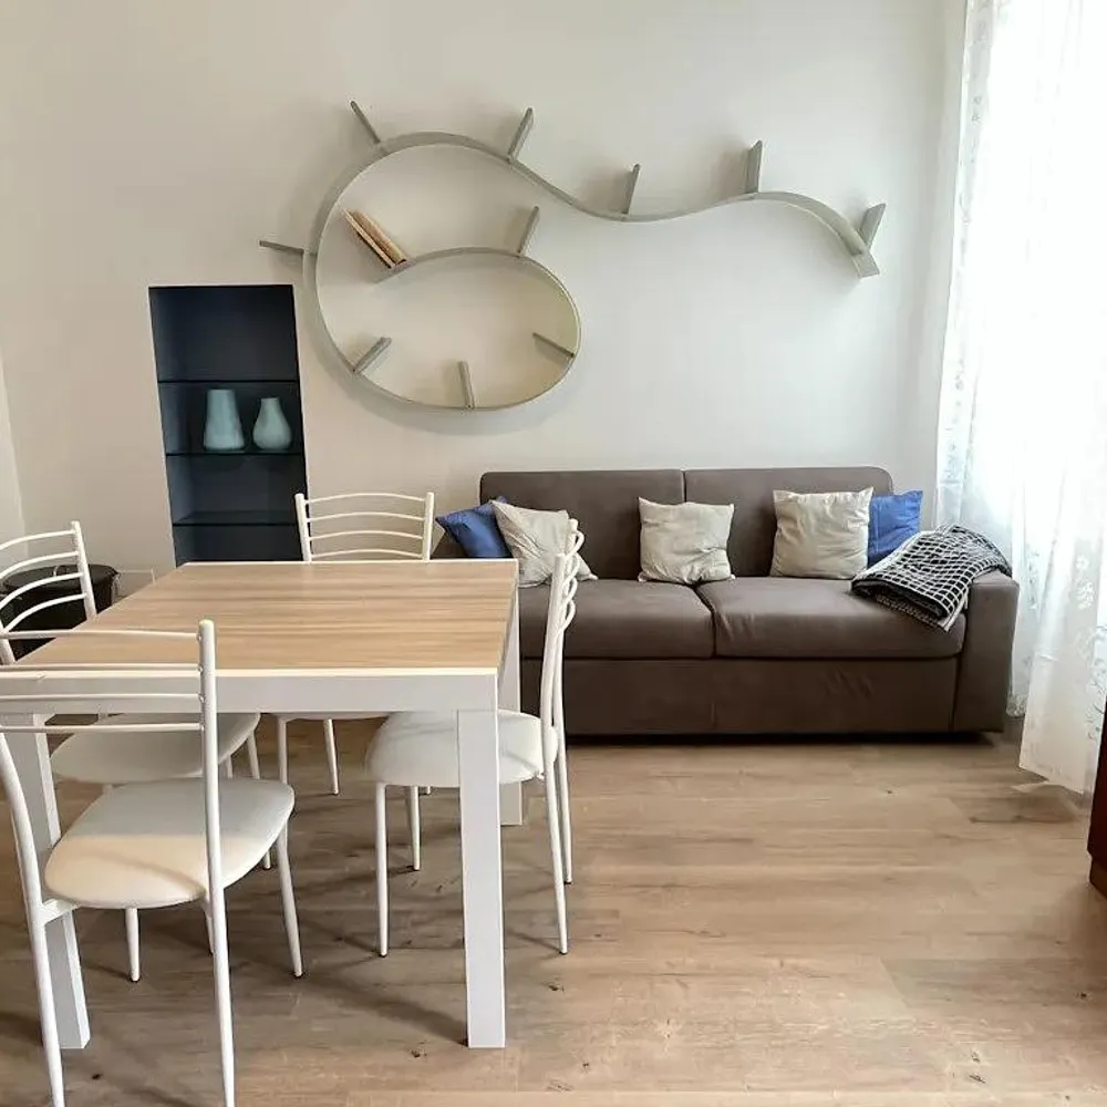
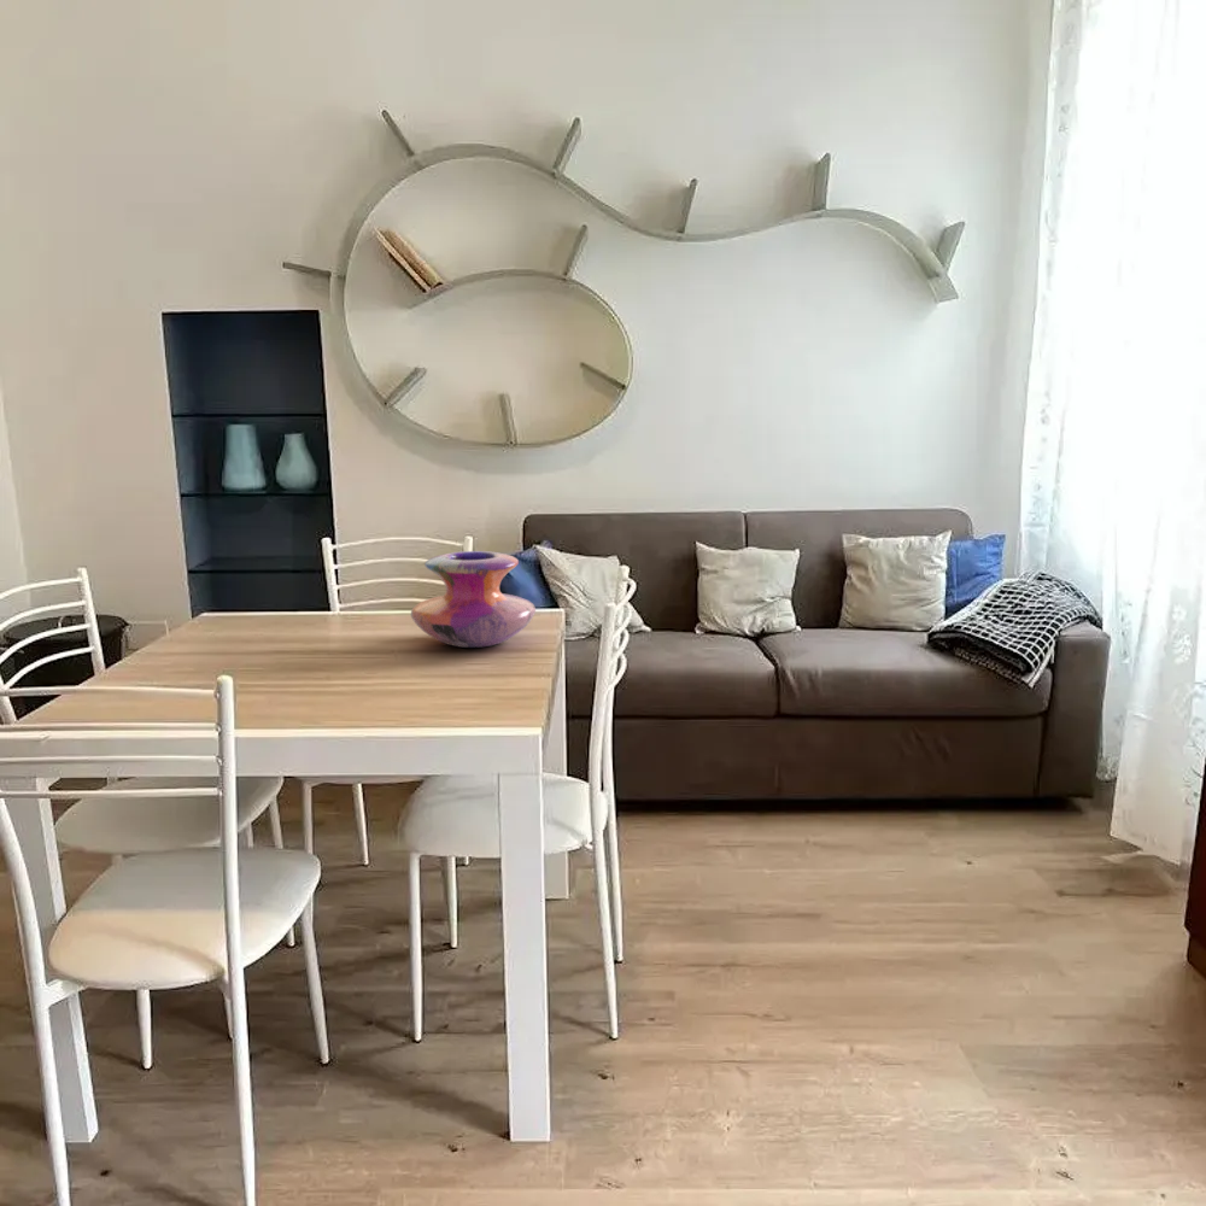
+ decorative vase (473, 598)
